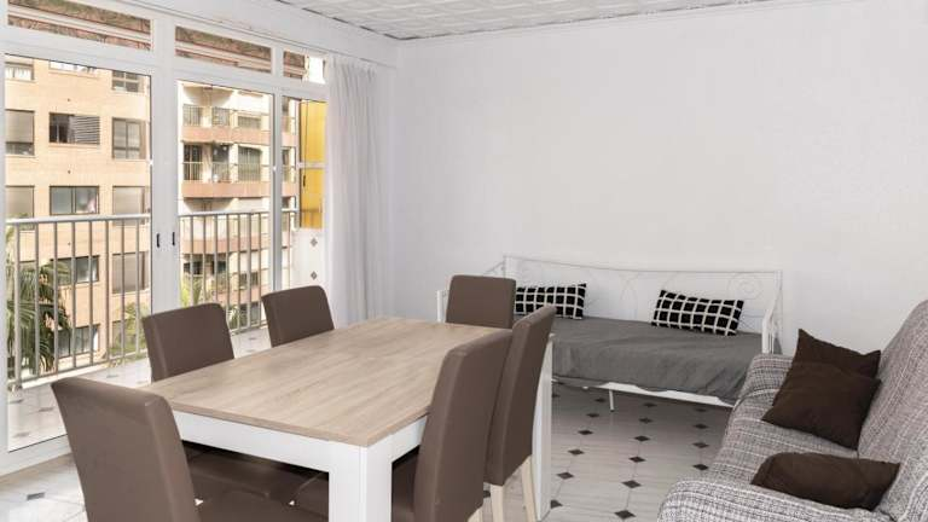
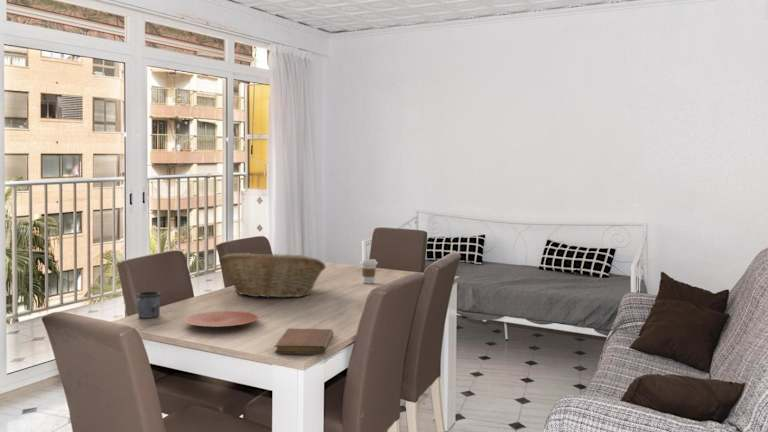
+ notebook (305, 340)
+ mug (146, 305)
+ fruit basket (272, 271)
+ plate (221, 321)
+ coffee cup (368, 271)
